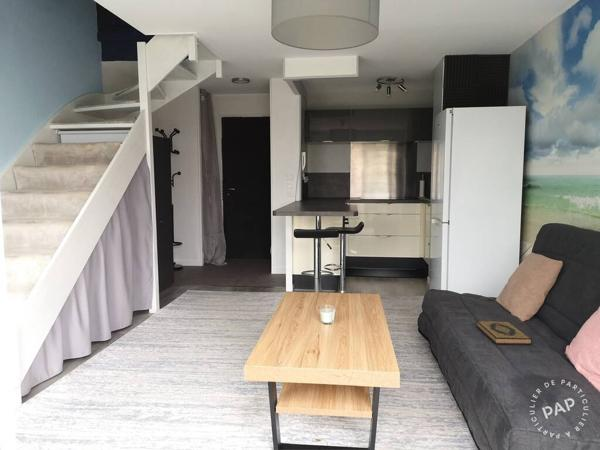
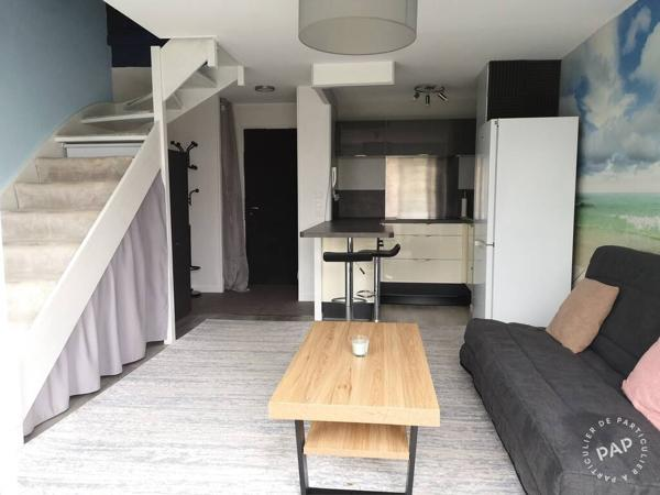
- hardback book (502, 331)
